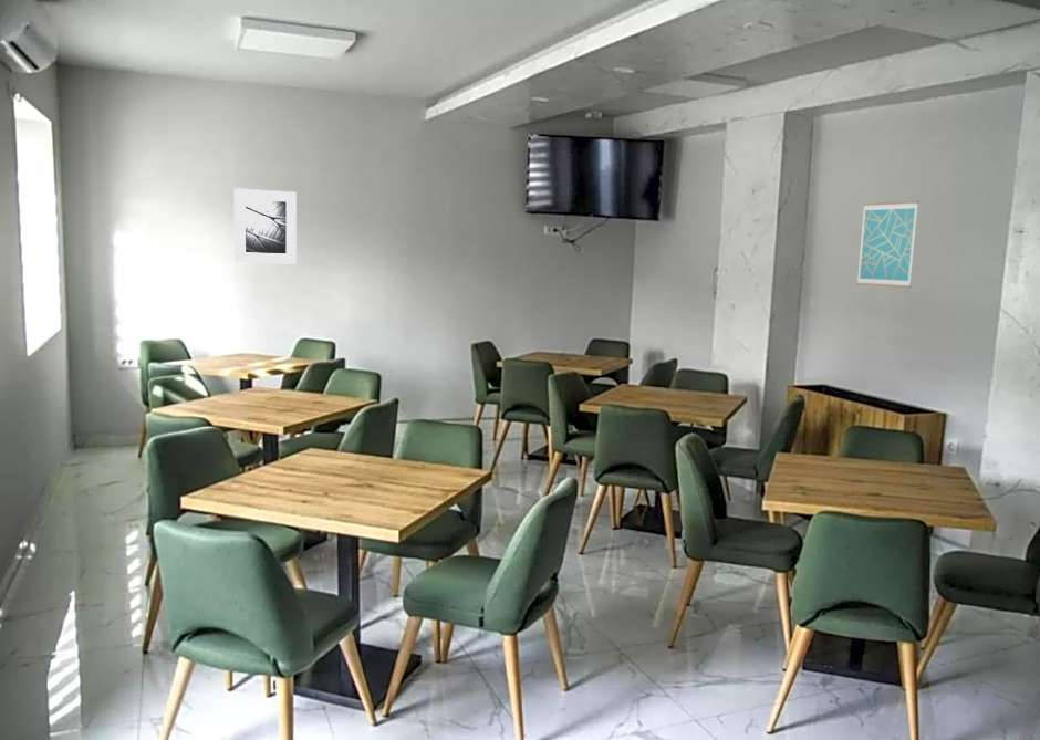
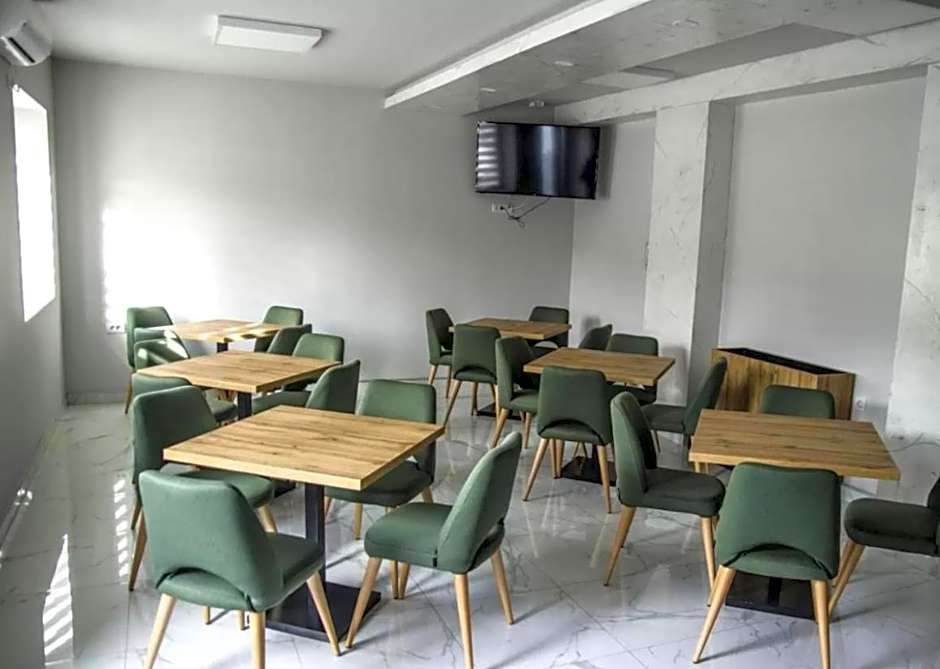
- wall art (886, 244)
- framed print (266, 227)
